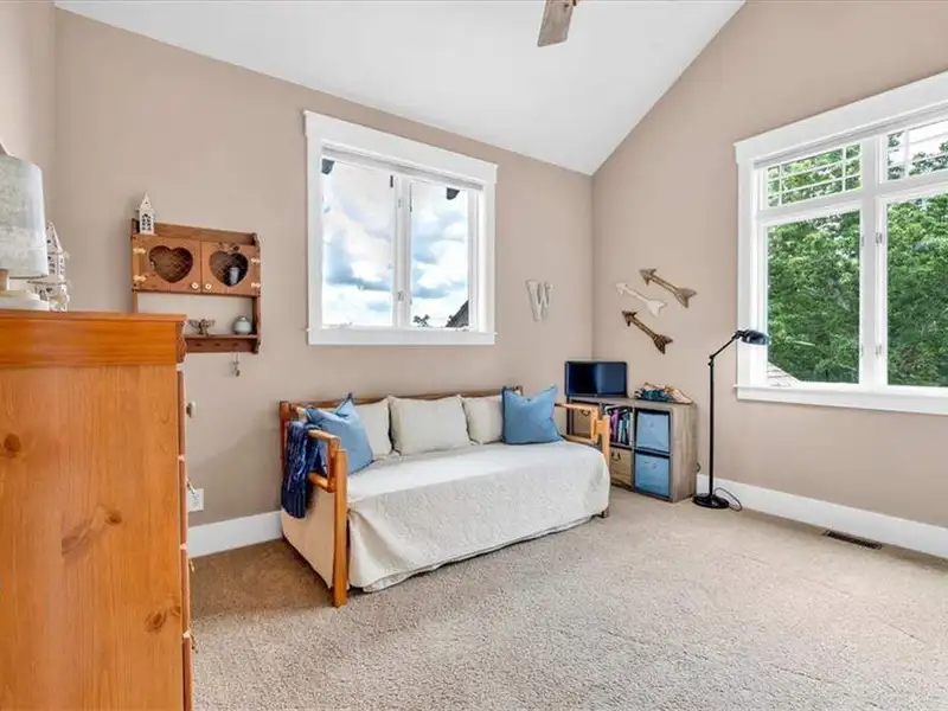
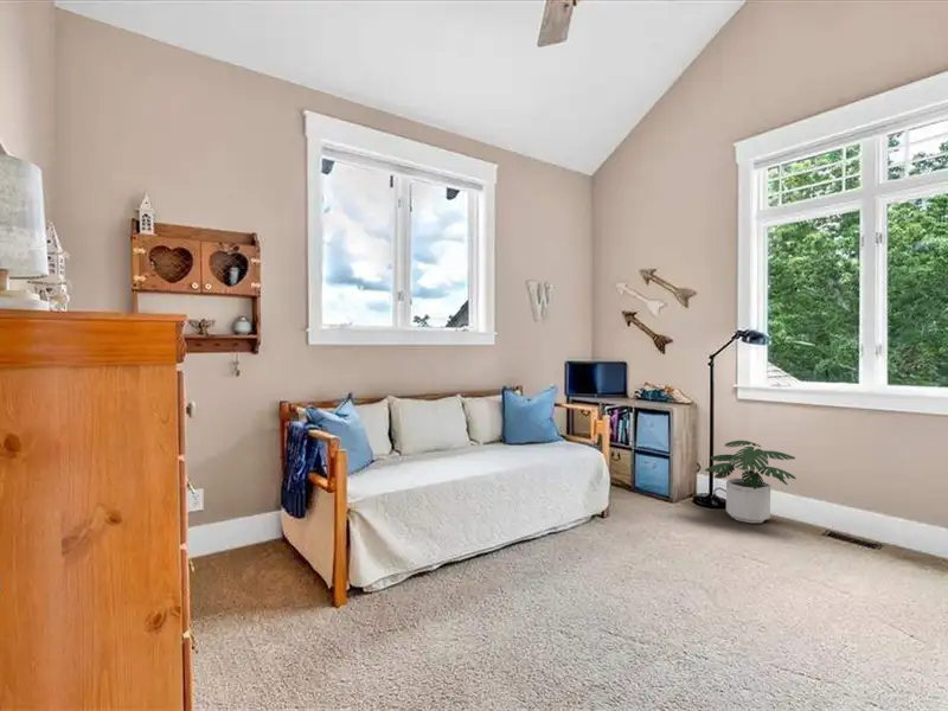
+ potted plant (749, 481)
